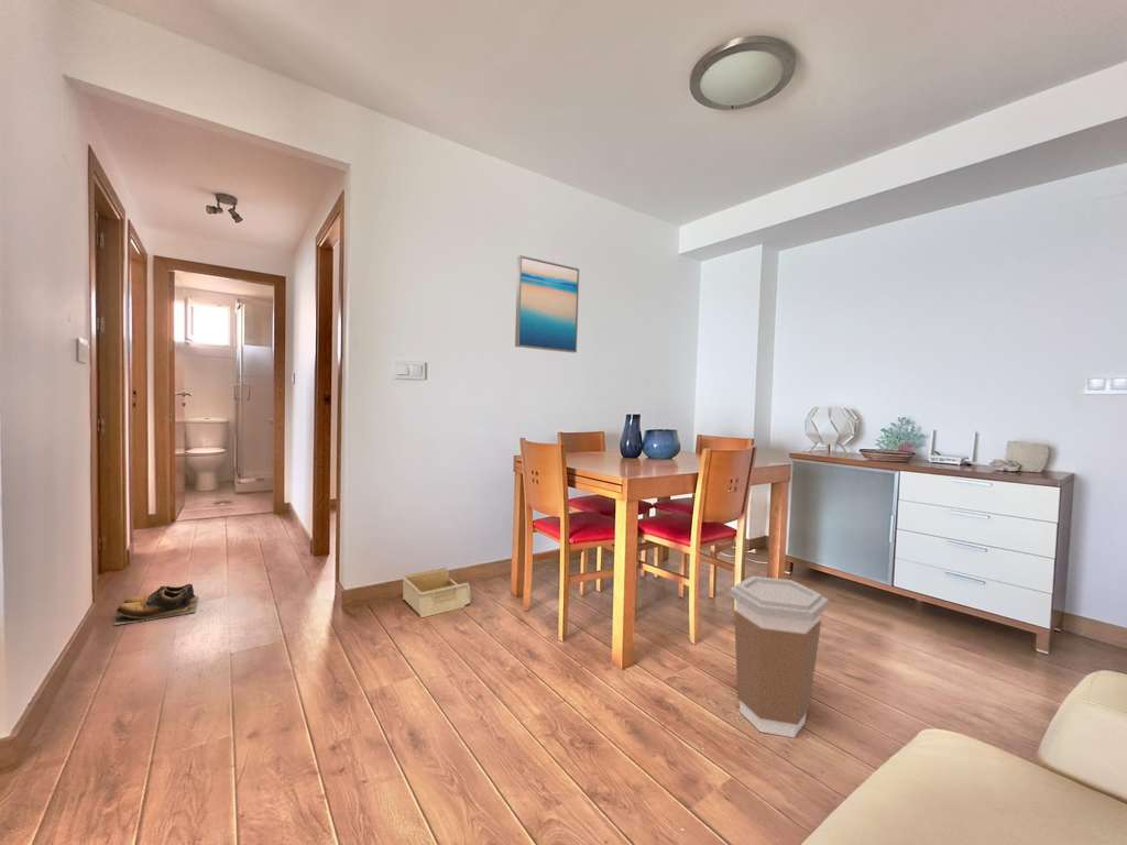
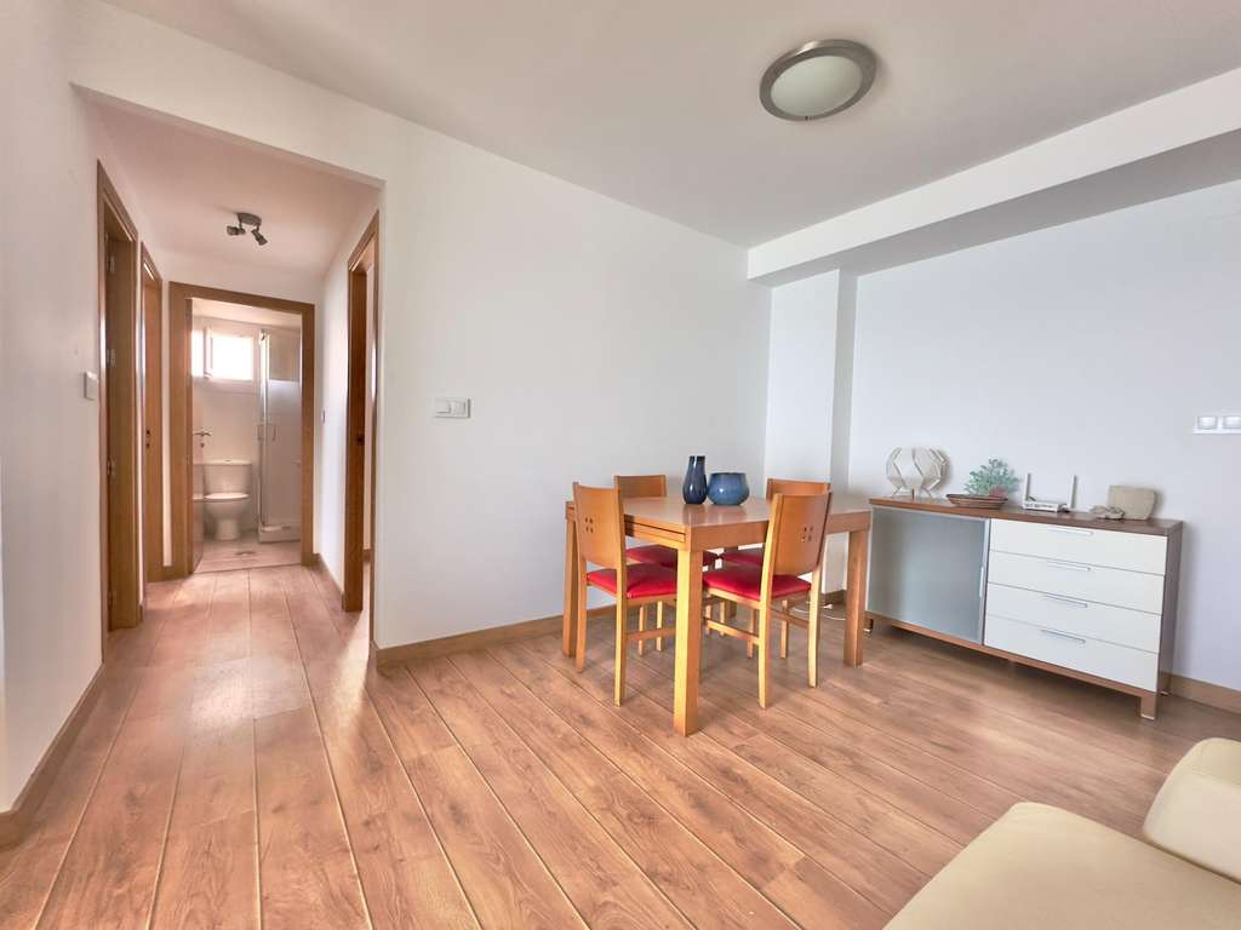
- storage bin (436, 590)
- wall art (548, 306)
- shoes (158, 599)
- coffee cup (775, 654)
